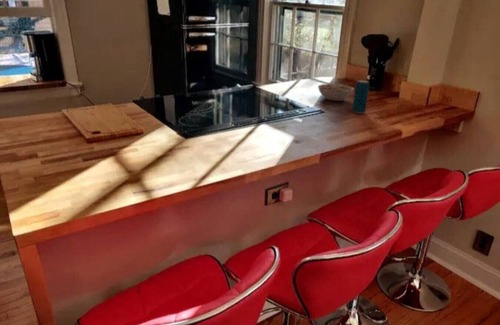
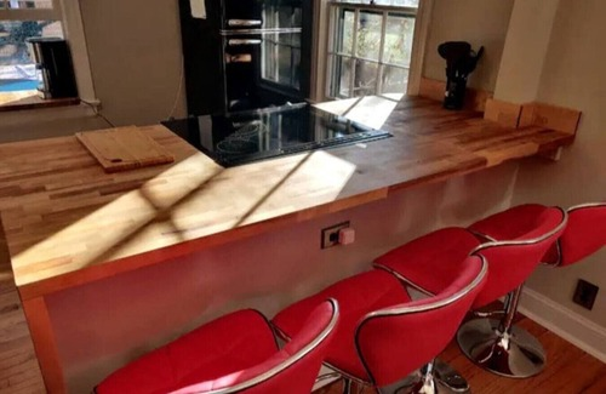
- beverage can (360, 96)
- bowl (335, 91)
